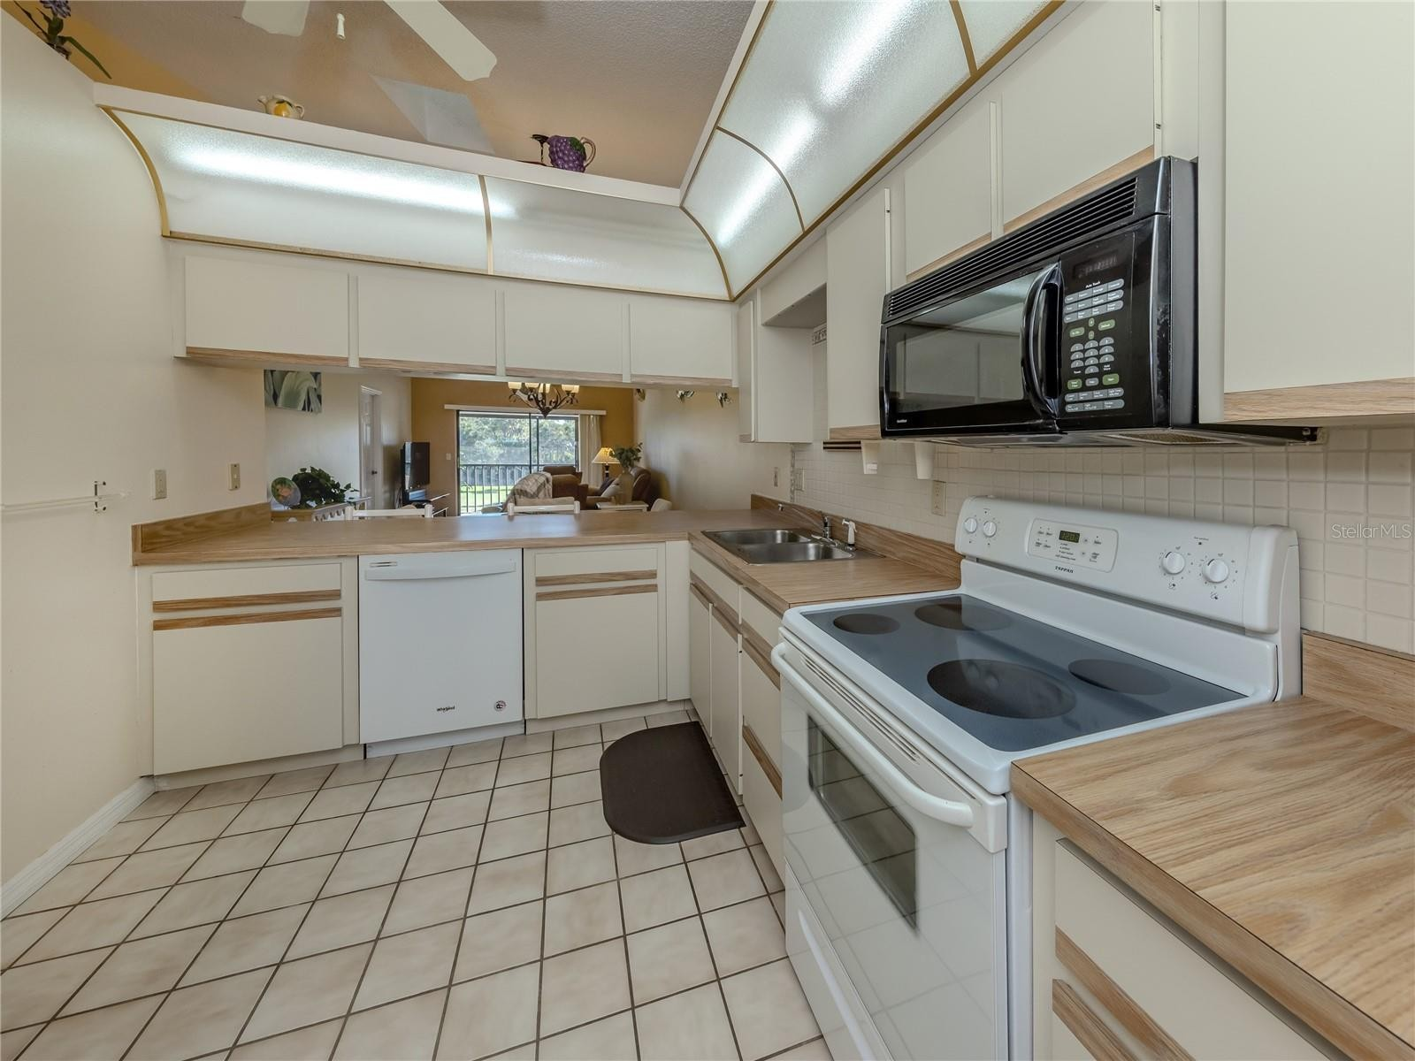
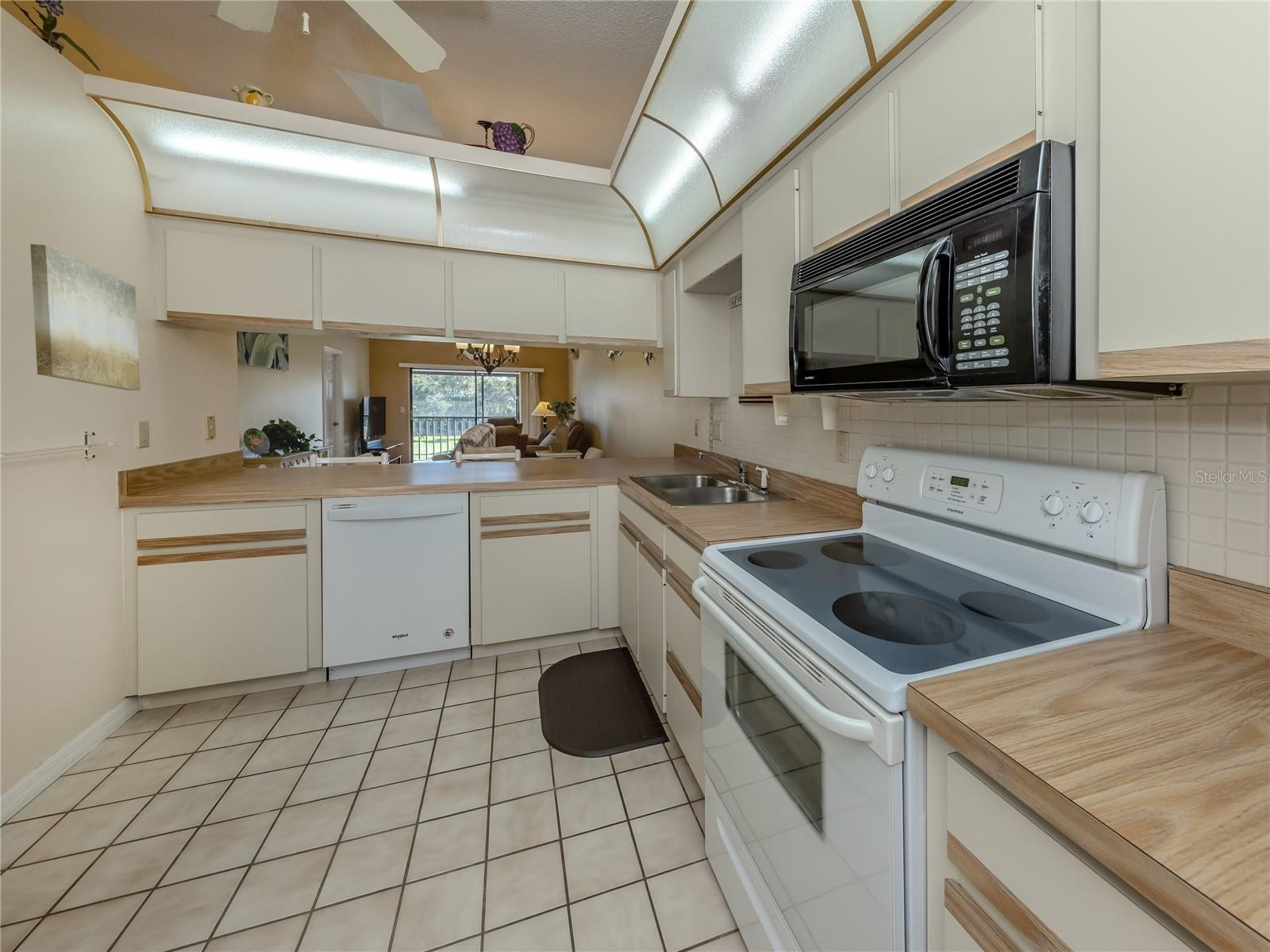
+ wall art (91, 325)
